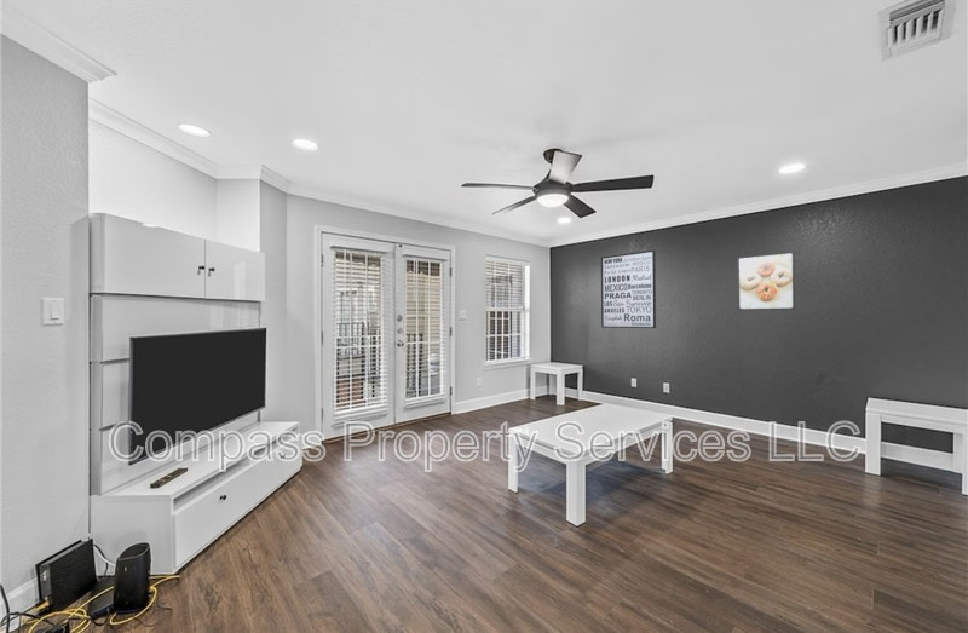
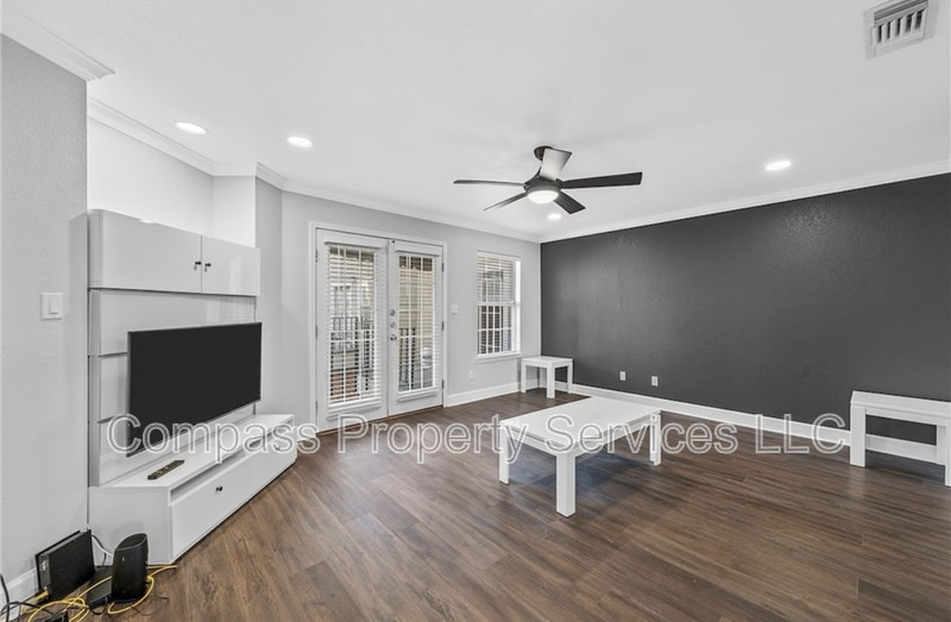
- wall art (627, 290)
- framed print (765, 282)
